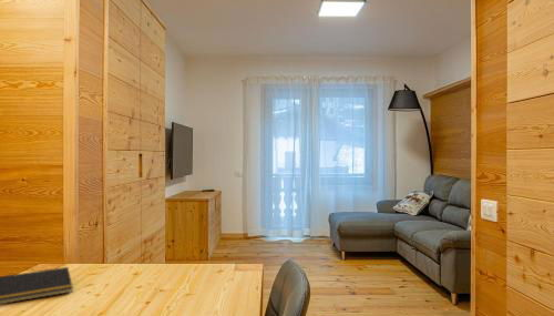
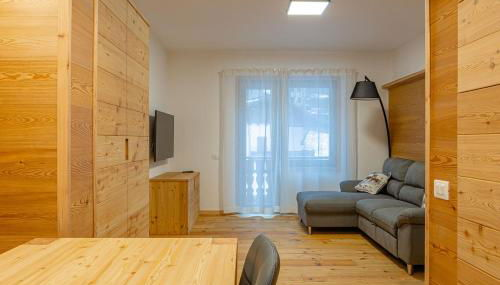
- notepad (31, 284)
